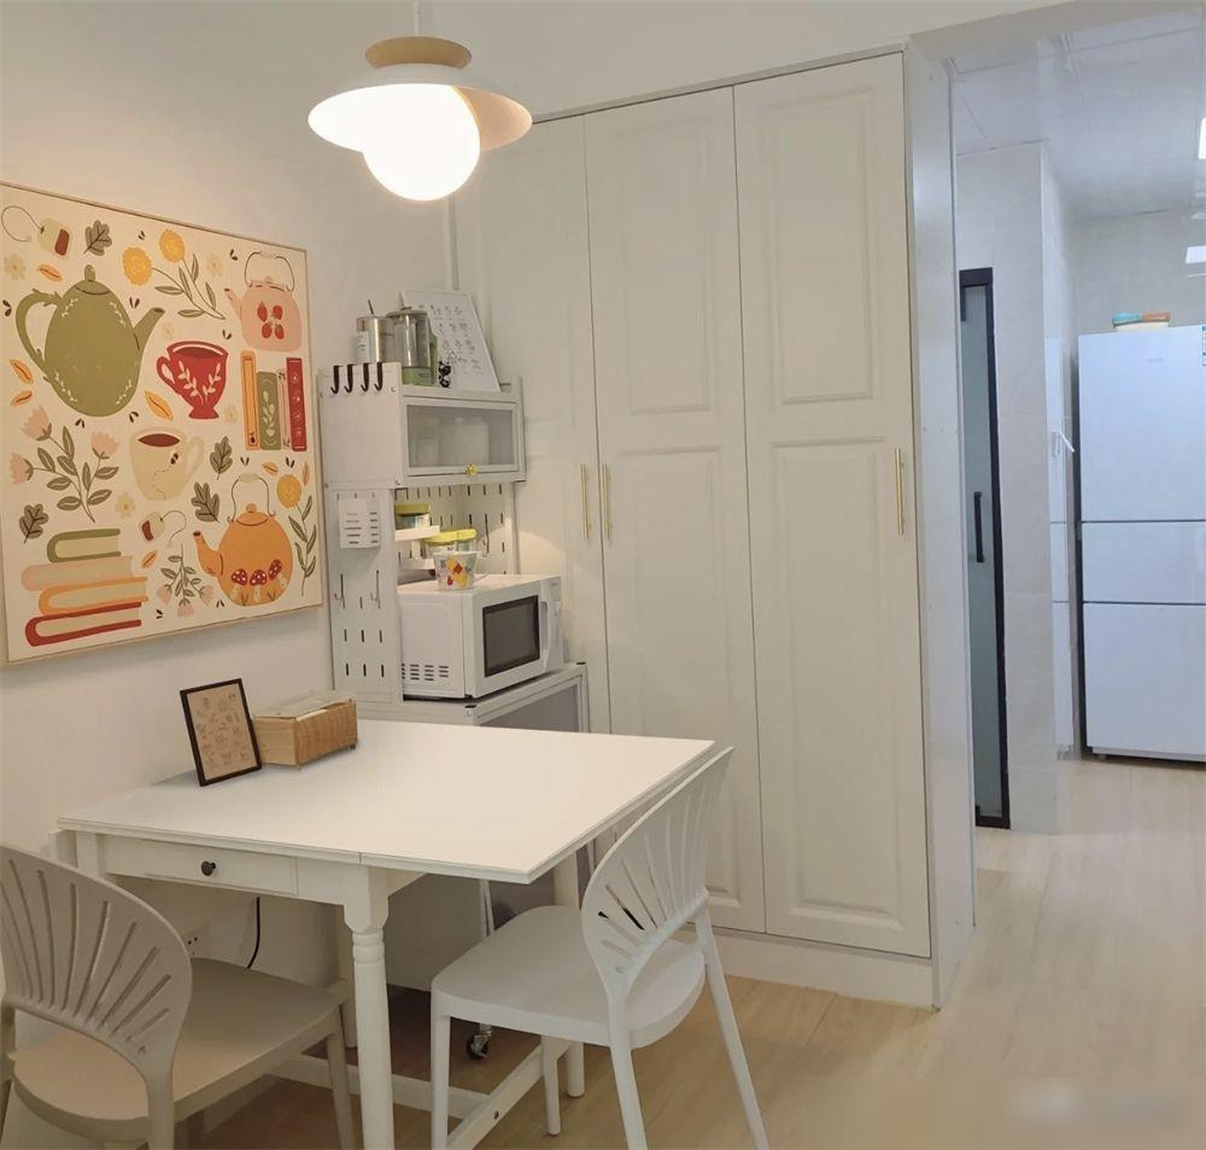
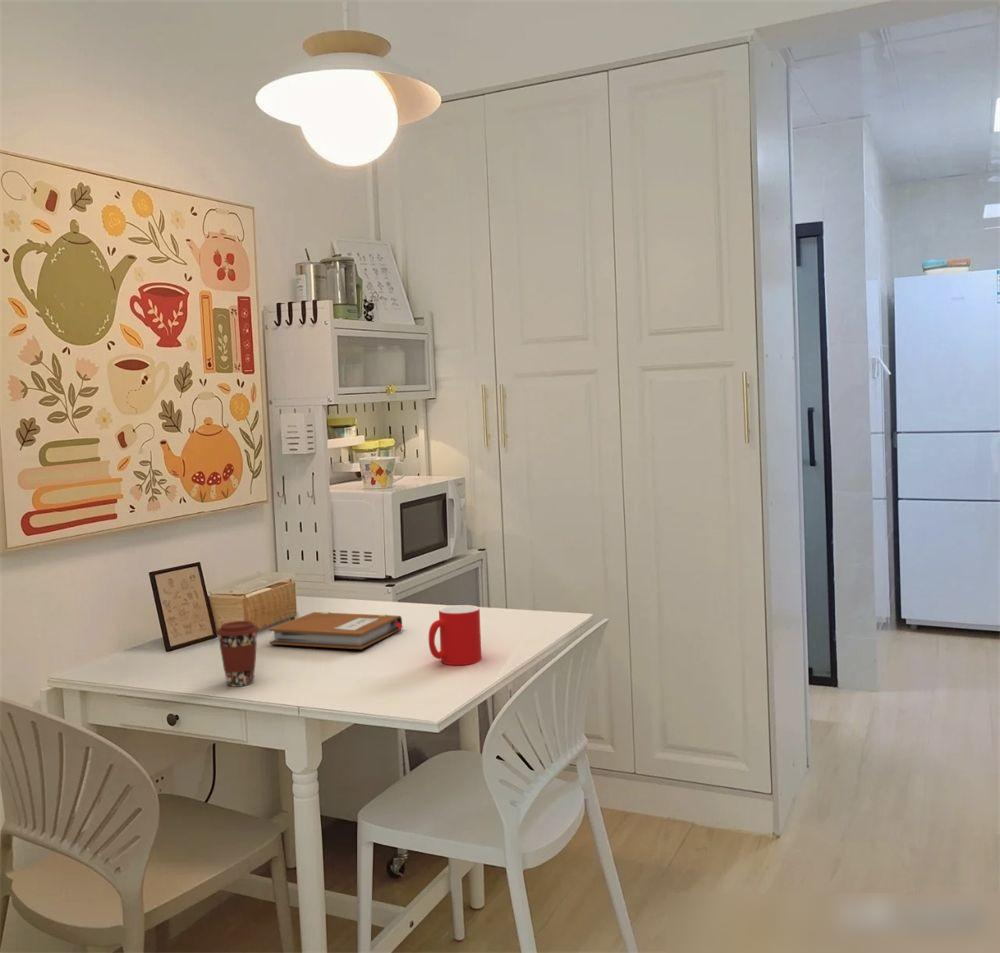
+ notebook (340, 629)
+ coffee cup (238, 653)
+ cup (453, 636)
